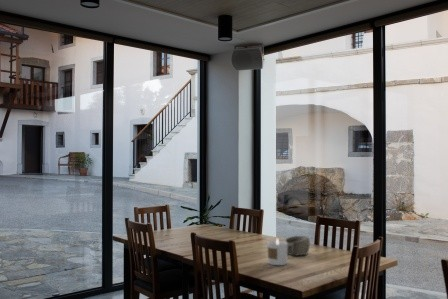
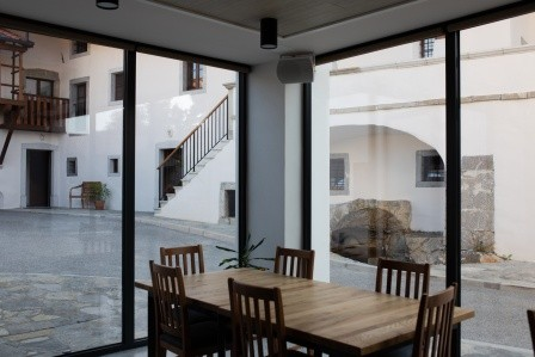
- decorative bowl (297, 244)
- candle (277, 250)
